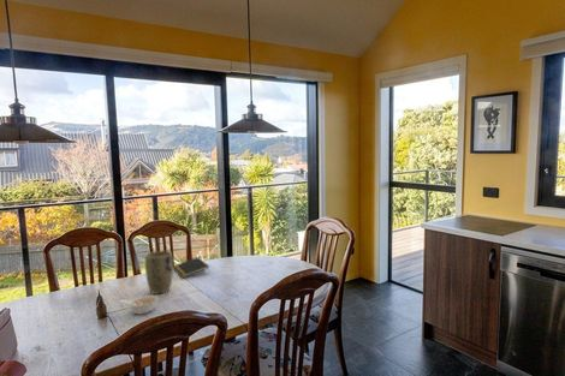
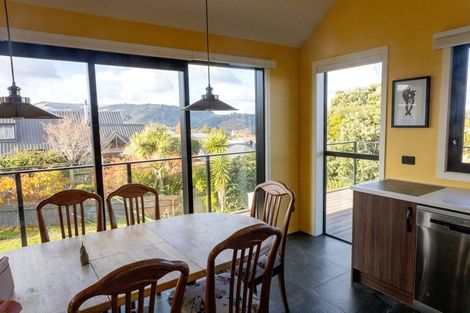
- legume (142, 304)
- notepad (190, 267)
- plant pot (159, 271)
